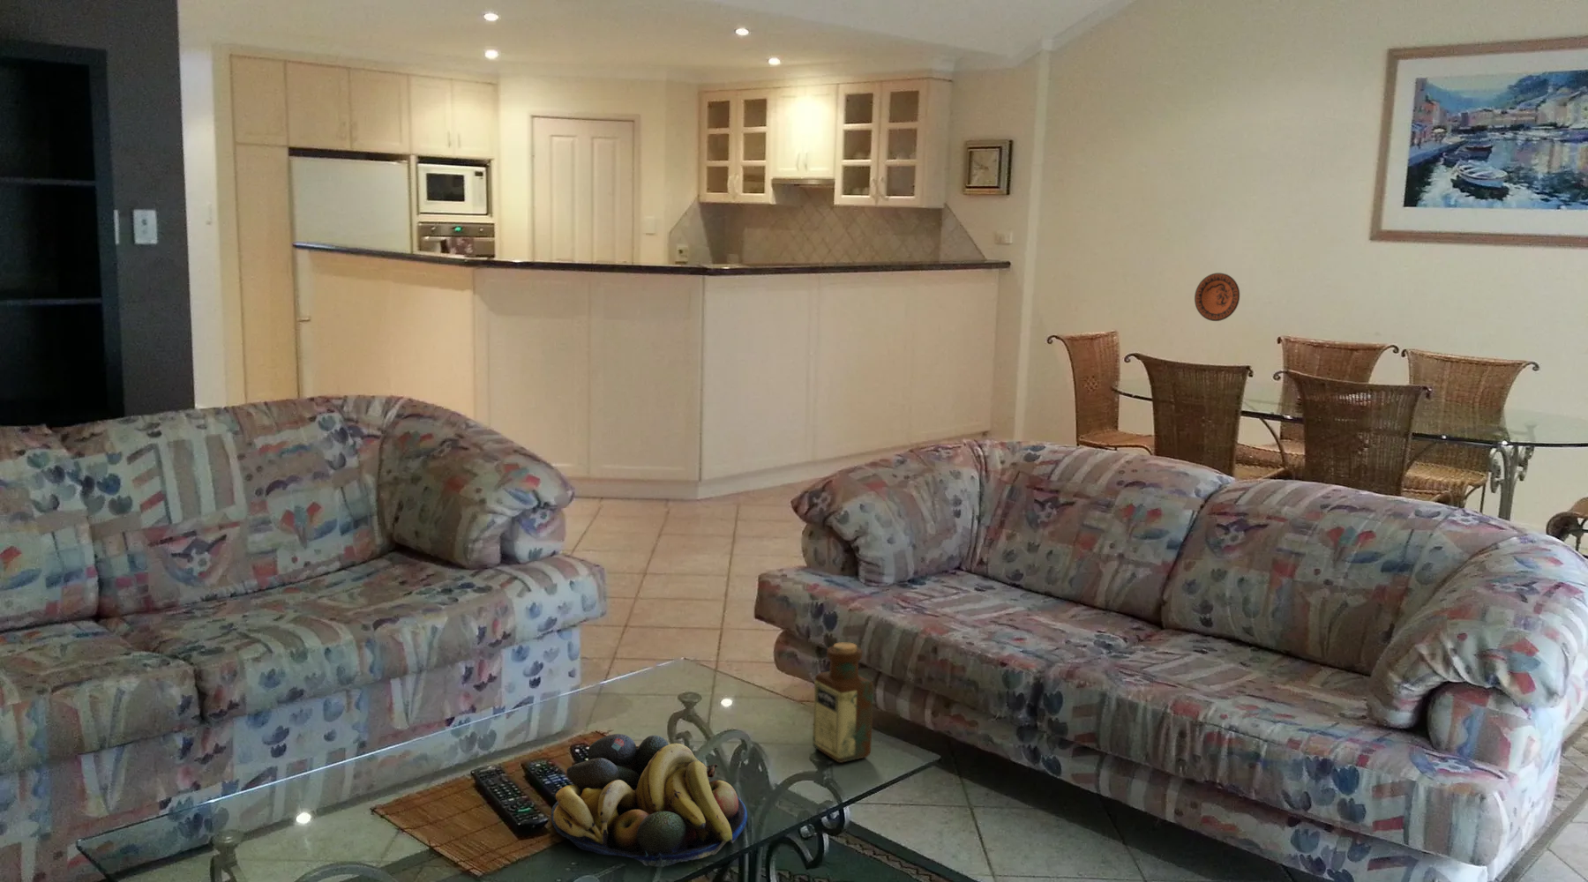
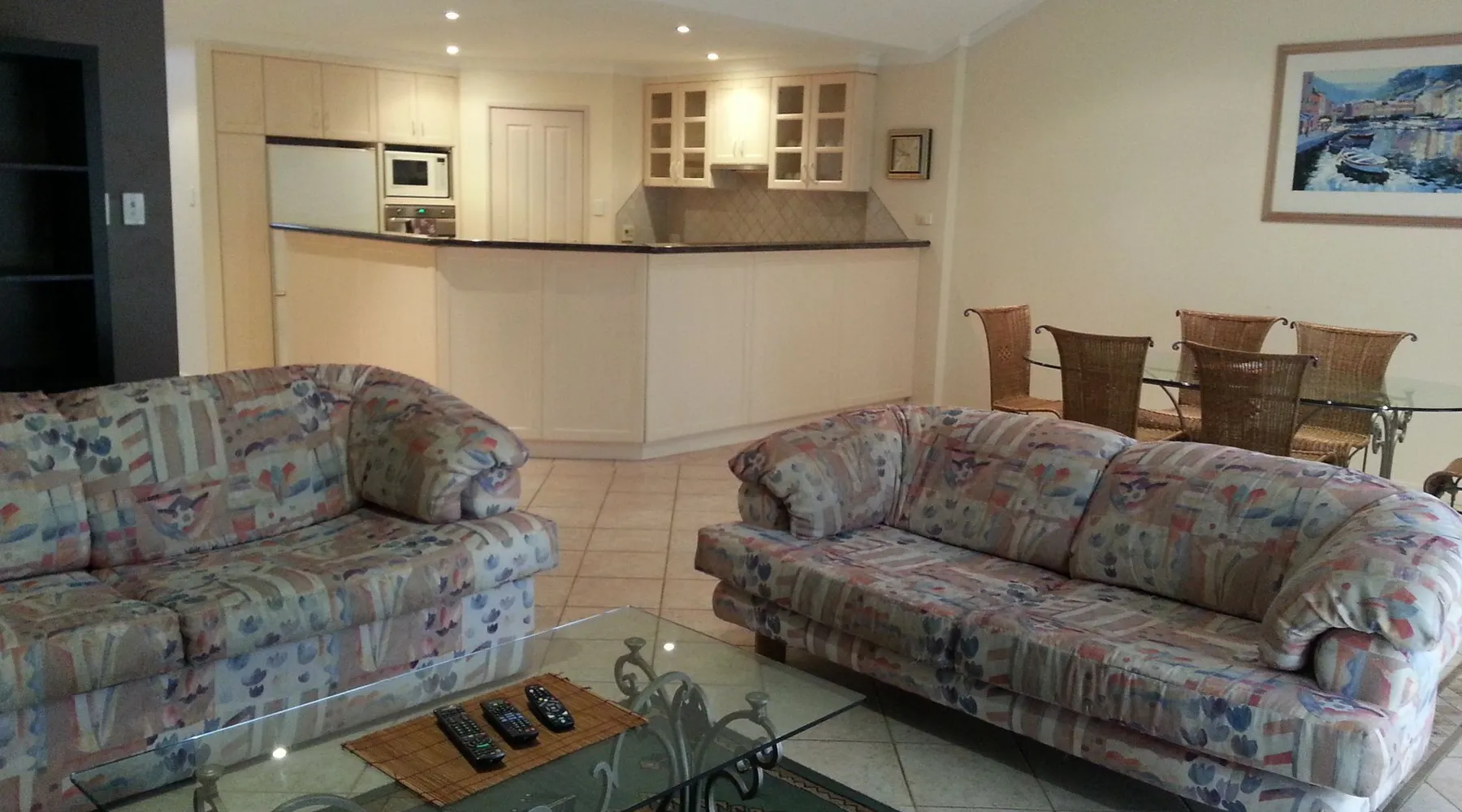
- bottle (843, 700)
- fruit bowl (652, 783)
- decorative plate (1217, 297)
